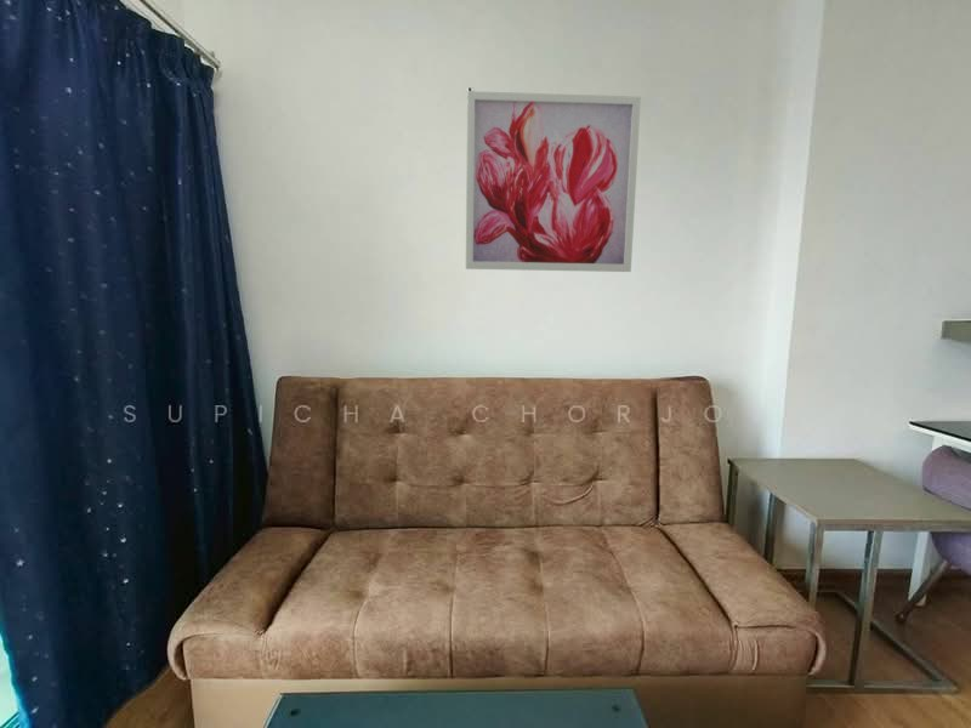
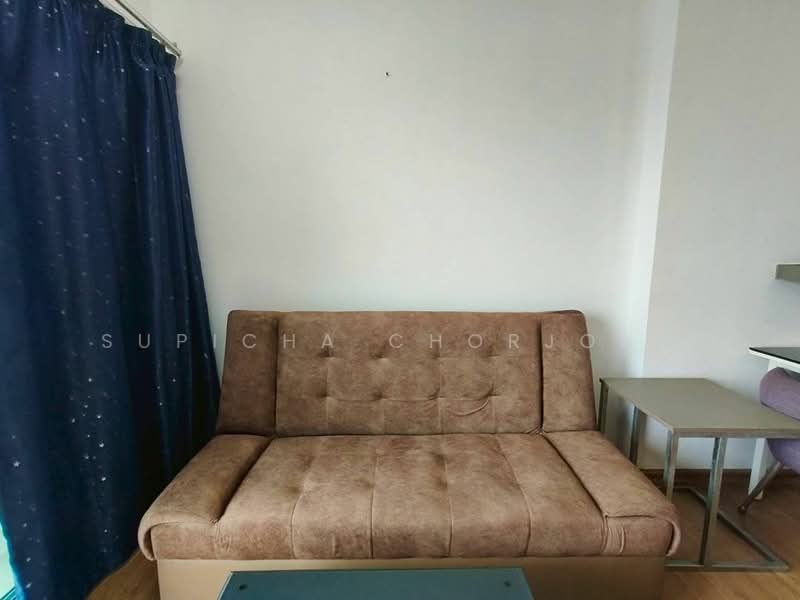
- wall art (551, 184)
